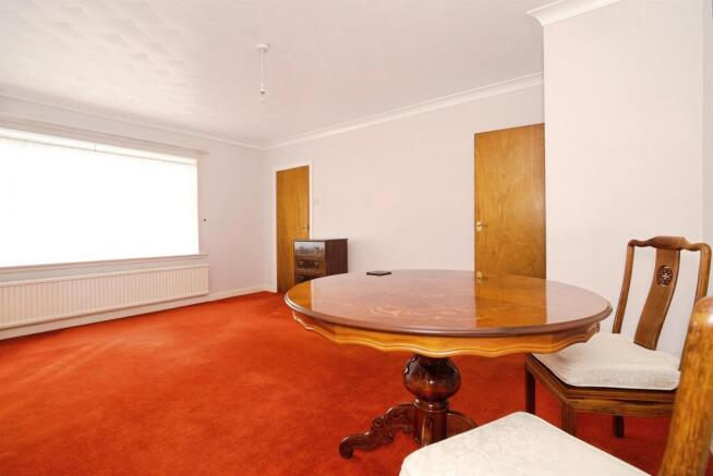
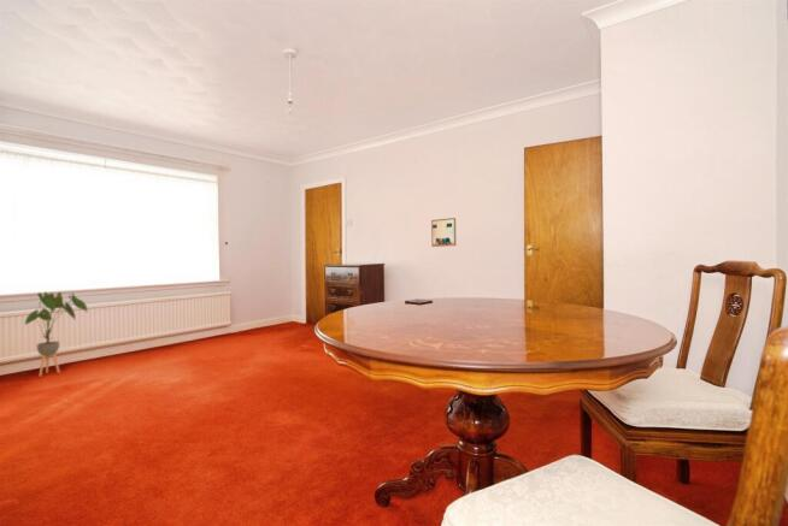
+ wall art (443, 232)
+ house plant (51, 330)
